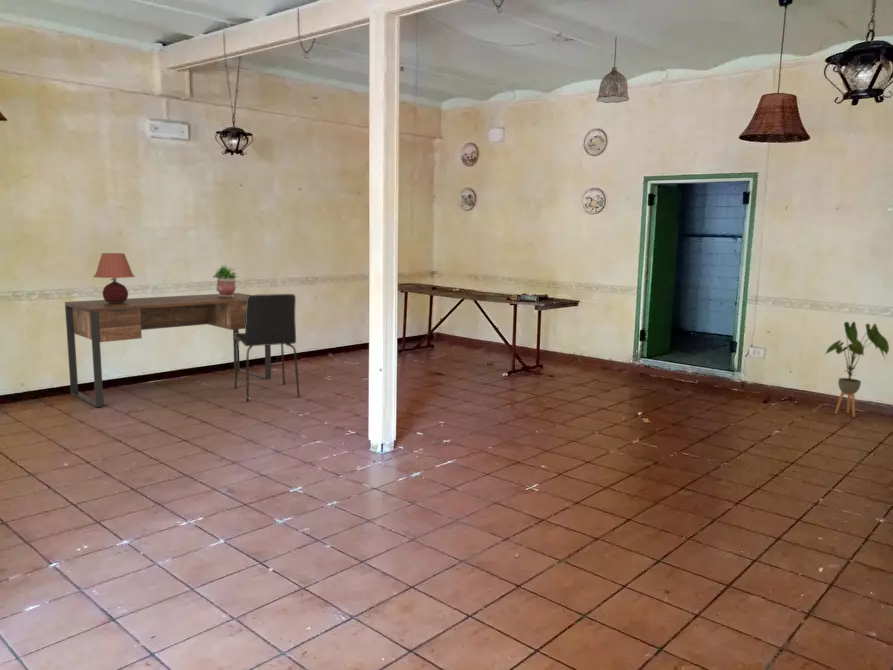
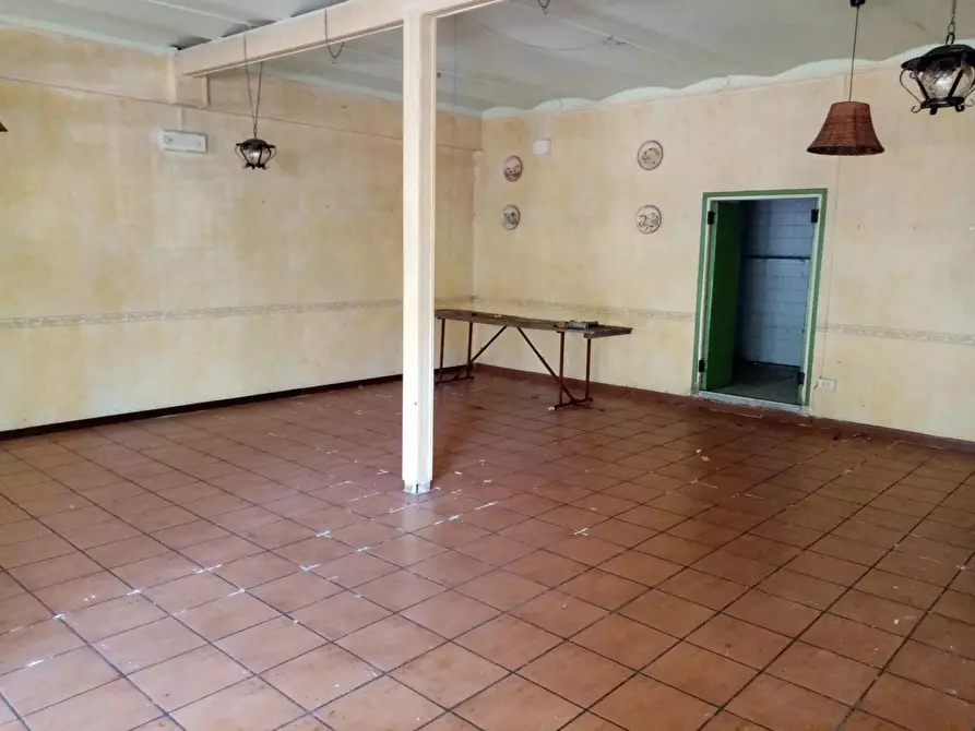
- pendant lamp (614, 68)
- table lamp (114, 278)
- chair (266, 343)
- potted plant (226, 280)
- house plant (855, 368)
- desk (169, 327)
